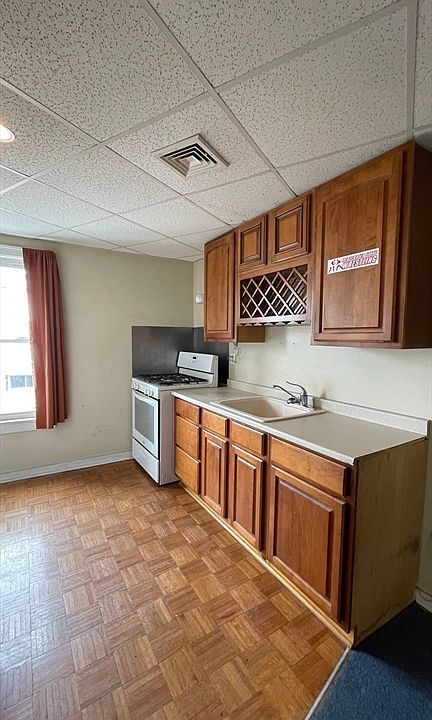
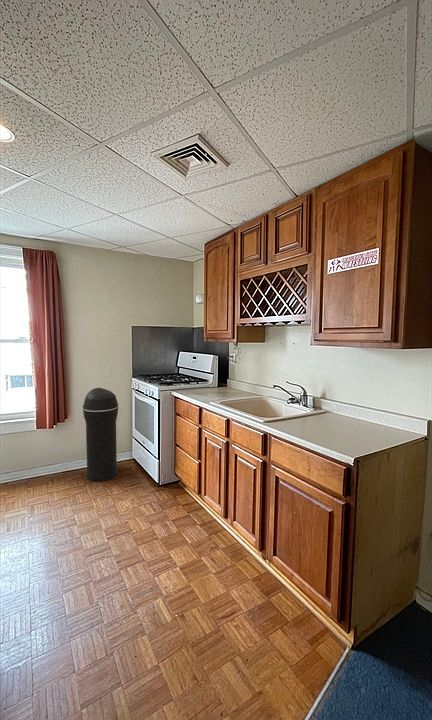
+ trash can (100, 431)
